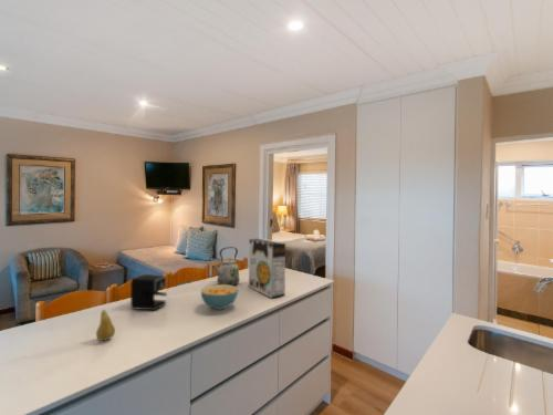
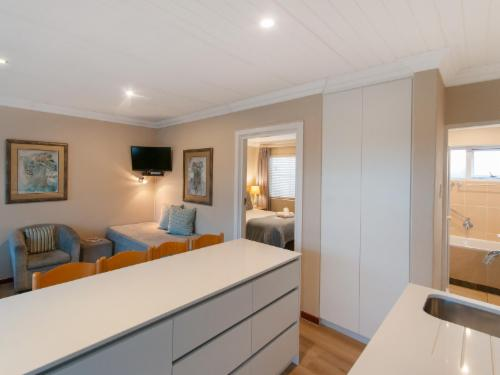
- cereal bowl (219, 298)
- cereal box (265, 266)
- kettle (225, 266)
- coffee maker (156, 287)
- fruit (105, 324)
